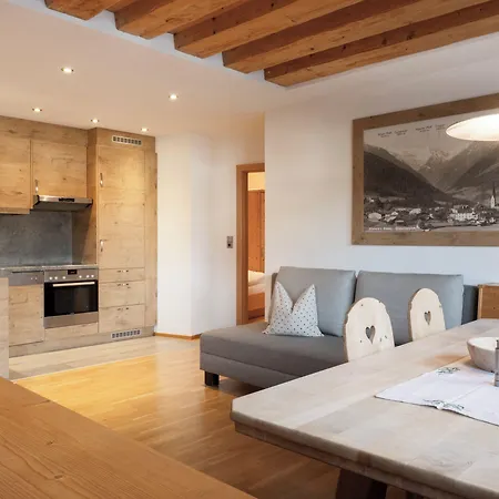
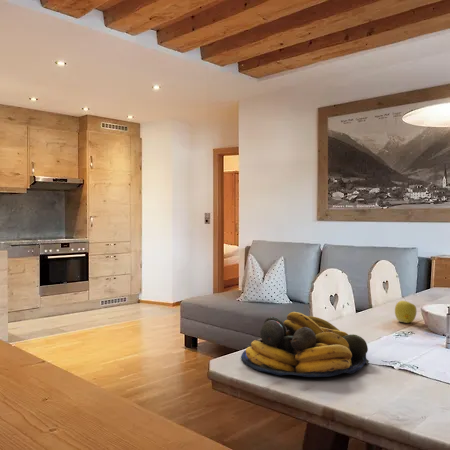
+ fruit bowl (302, 336)
+ apple (405, 309)
